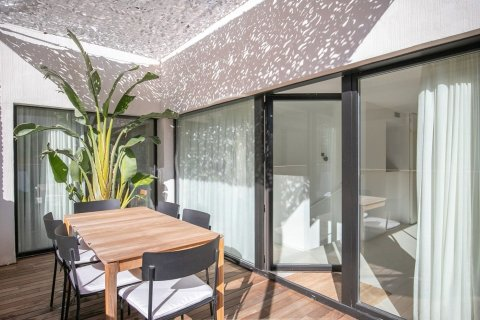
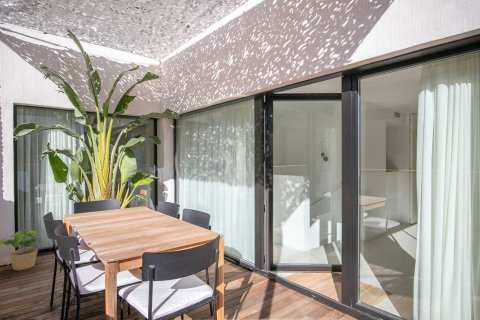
+ potted plant (19, 250)
